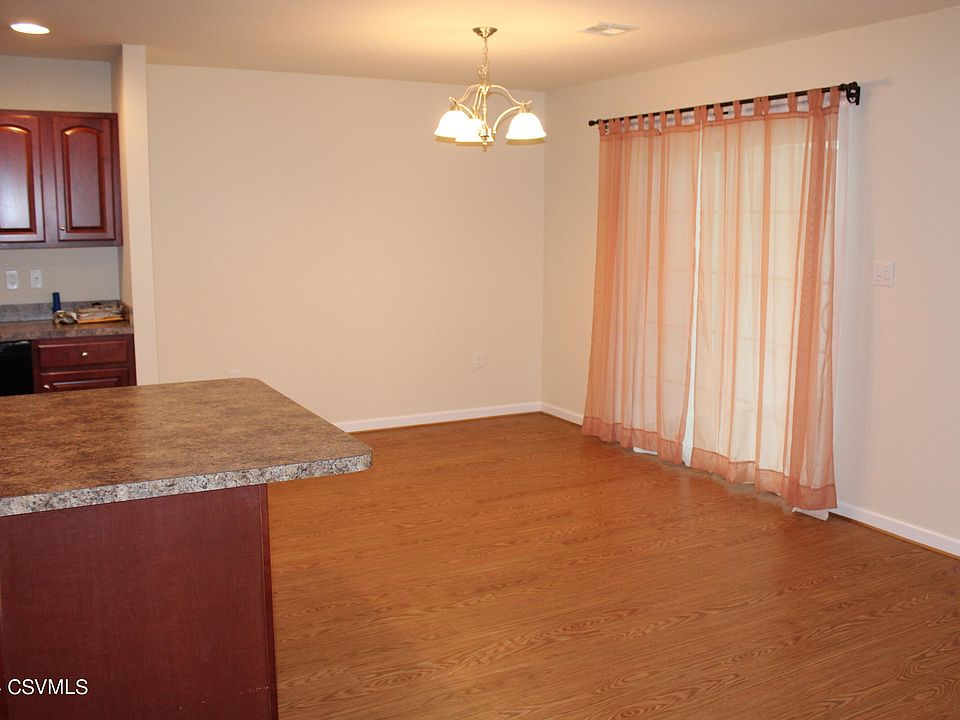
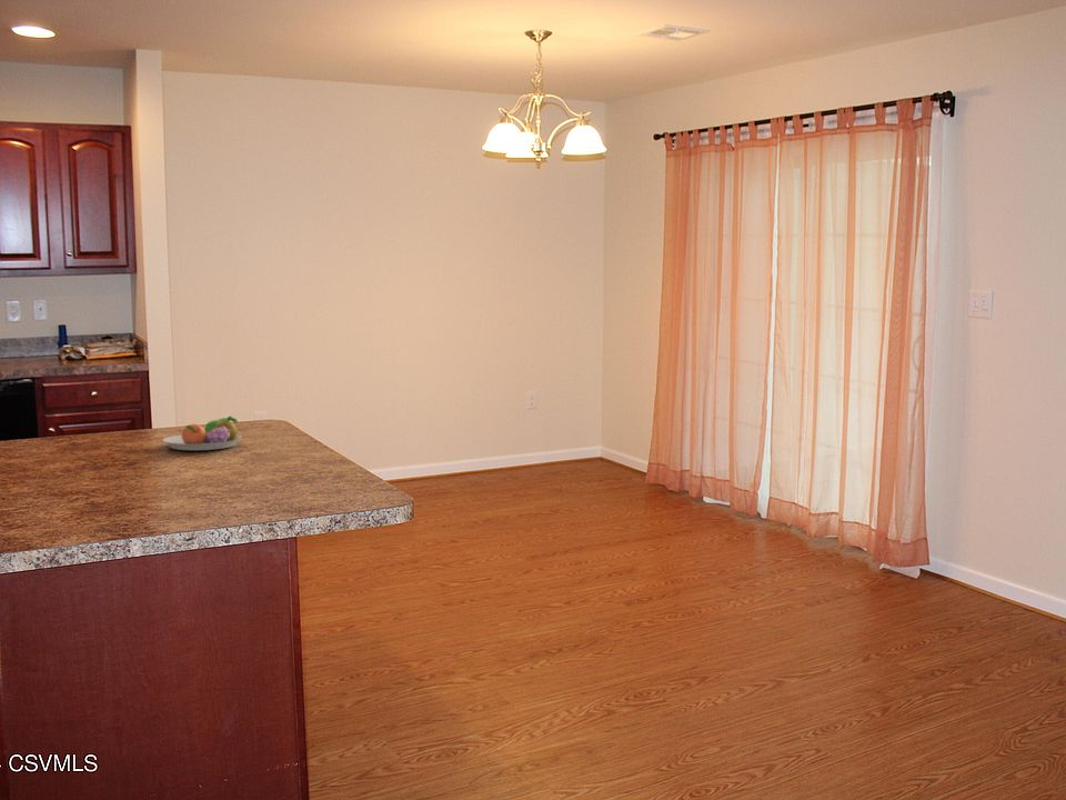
+ fruit bowl (205, 430)
